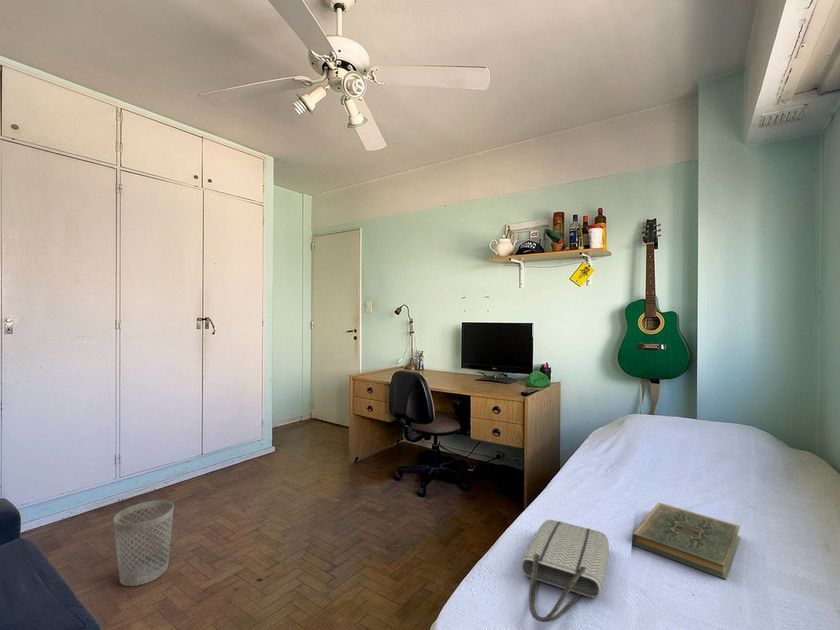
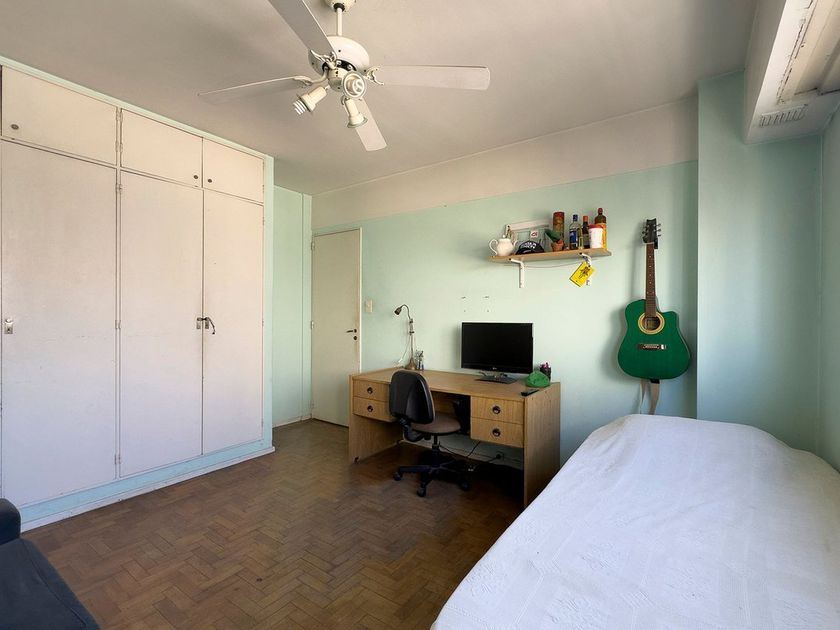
- book (687, 535)
- tote bag (562, 567)
- wastebasket (144, 542)
